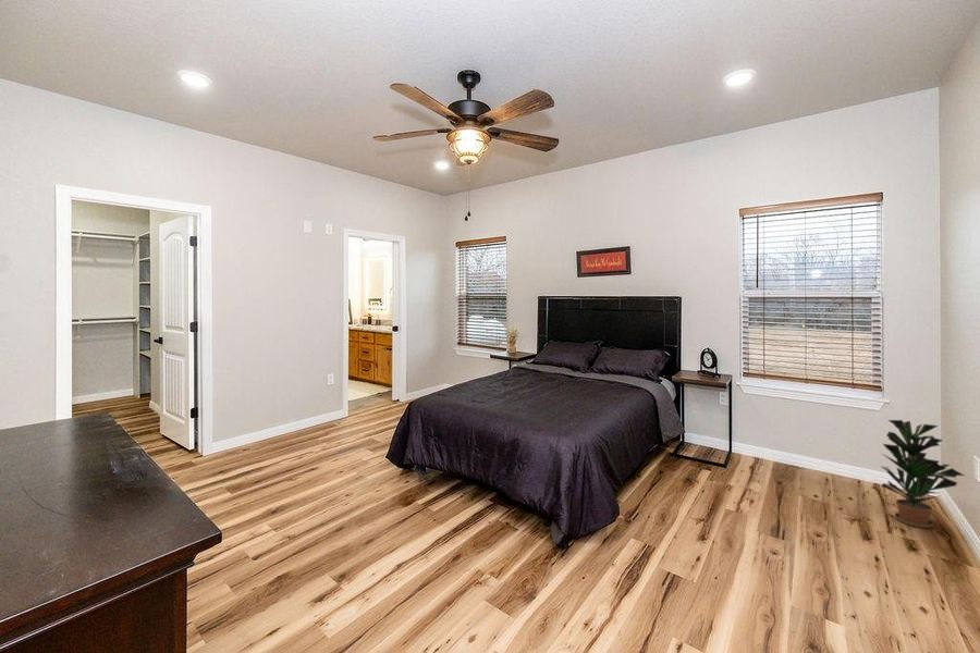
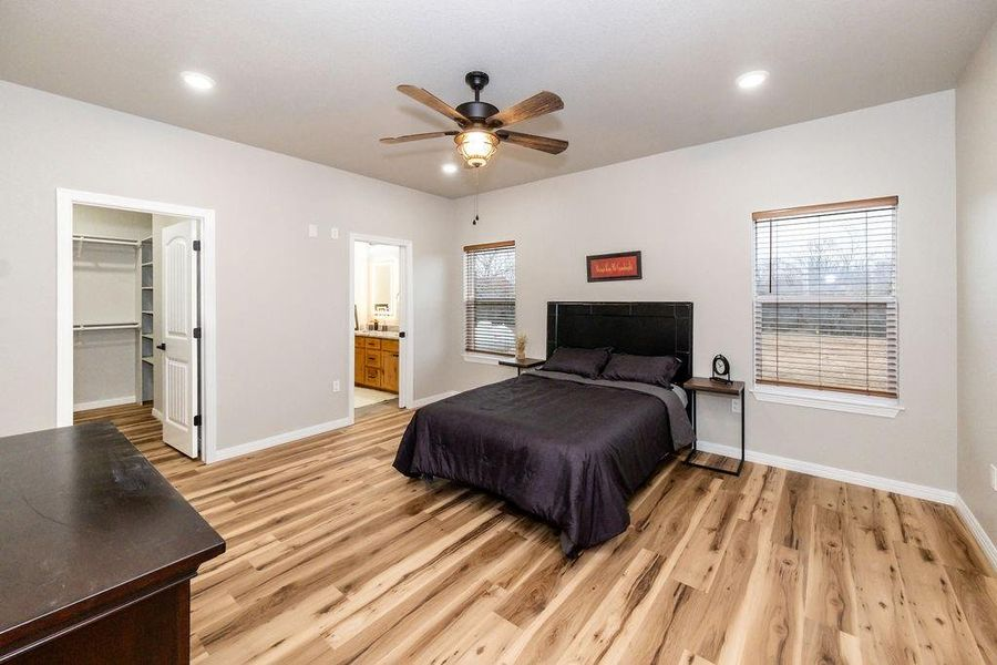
- potted plant (921, 473)
